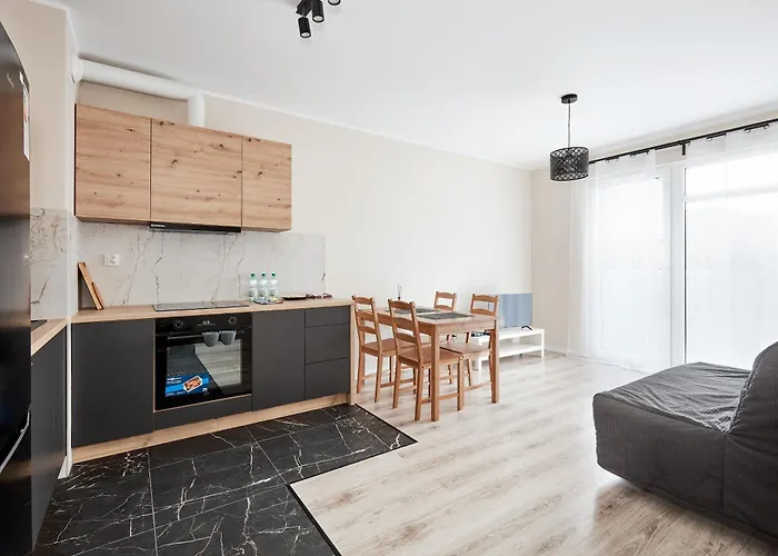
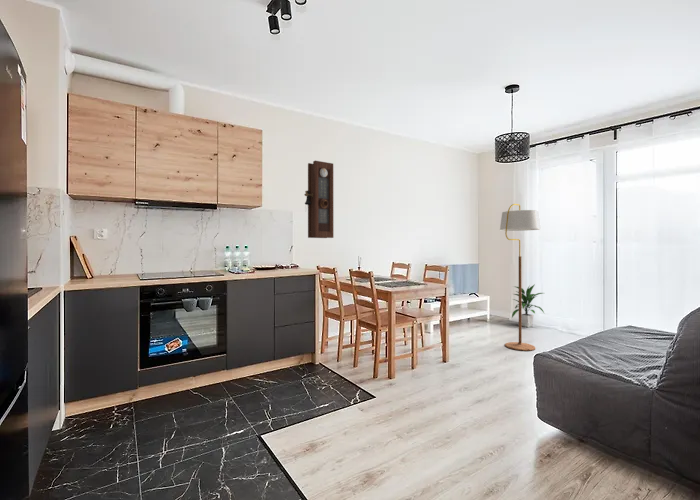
+ indoor plant (525, 304)
+ pendulum clock (318, 200)
+ floor lamp (519, 275)
